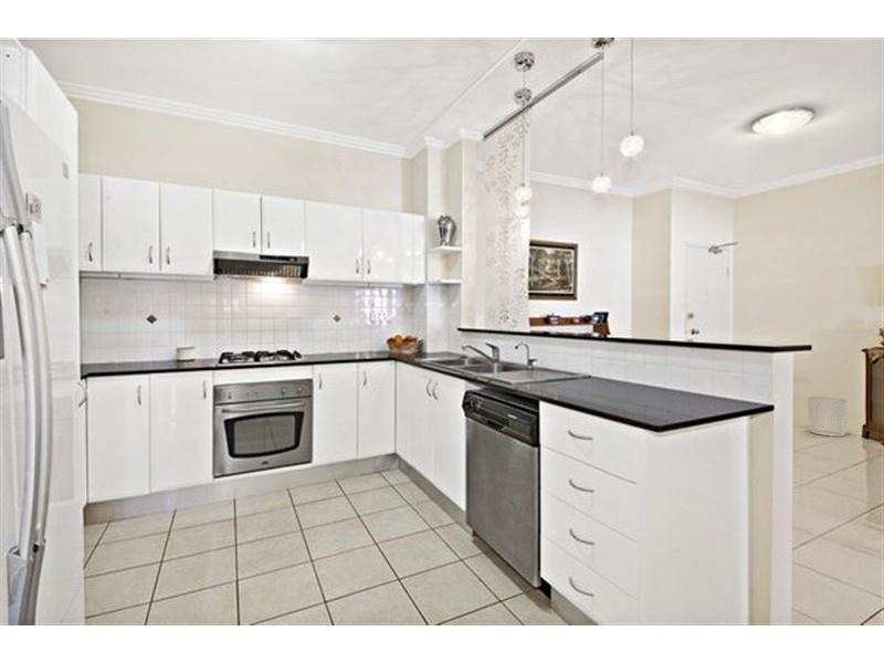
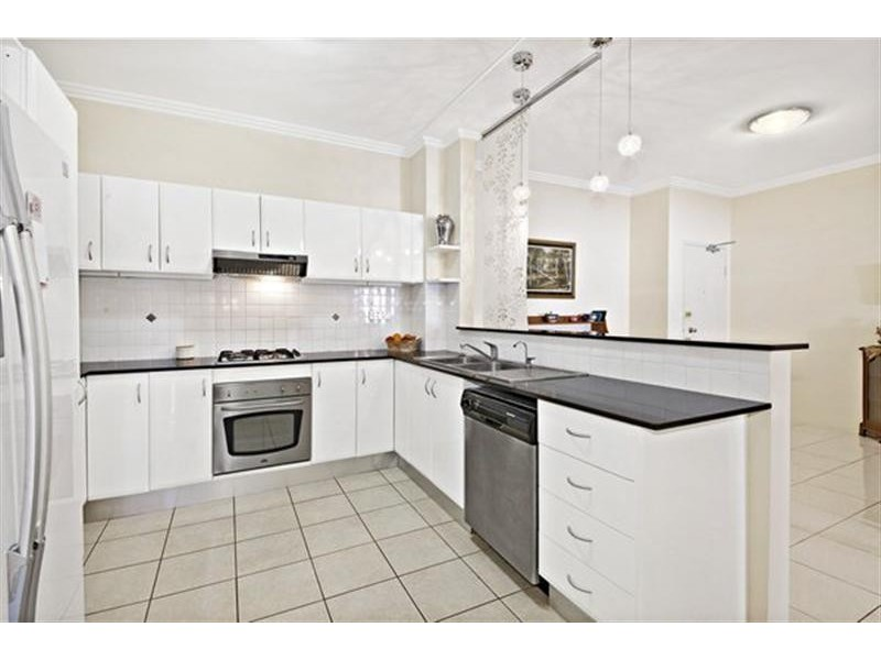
- waste bin (827, 415)
